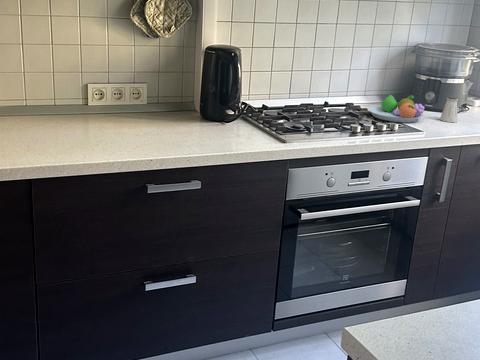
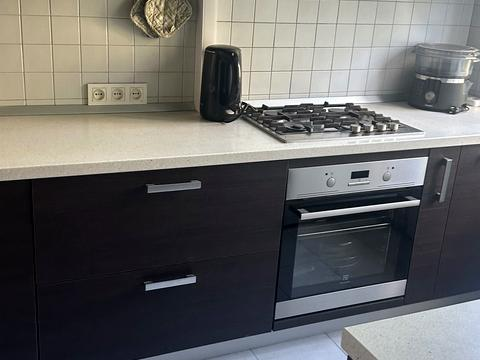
- saltshaker (450, 108)
- fruit bowl (396, 106)
